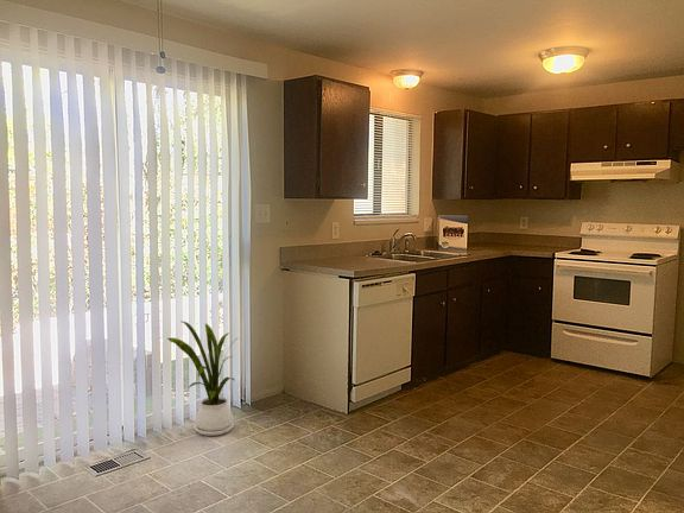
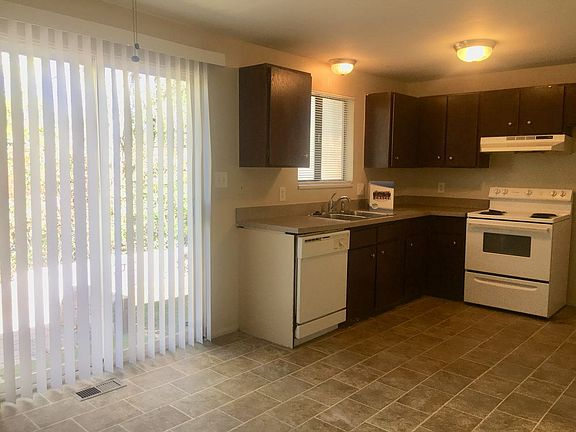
- house plant (208, 373)
